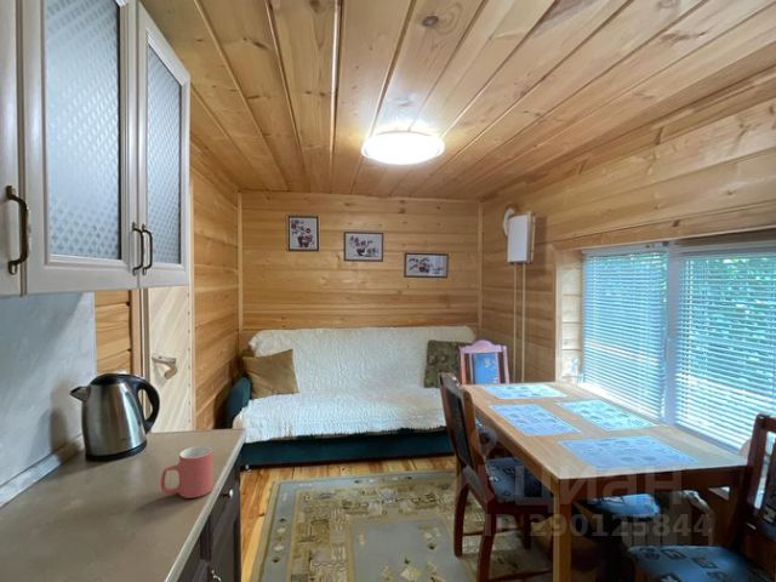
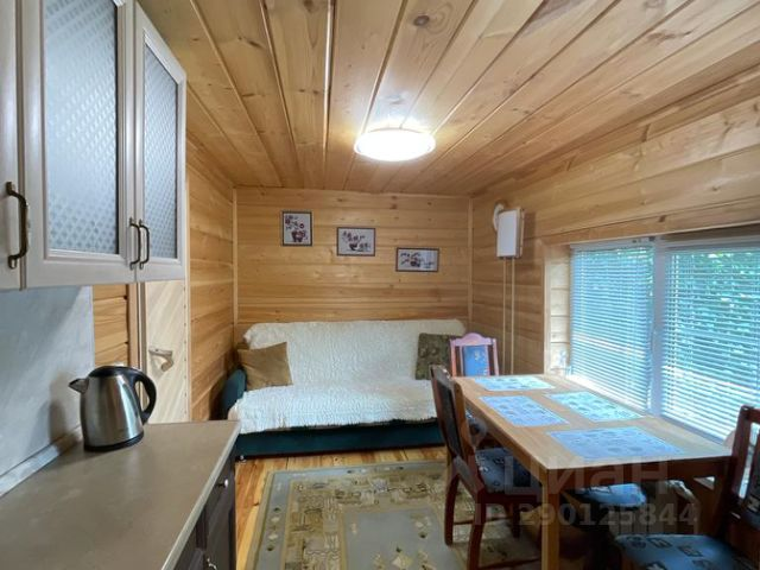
- mug (187, 472)
